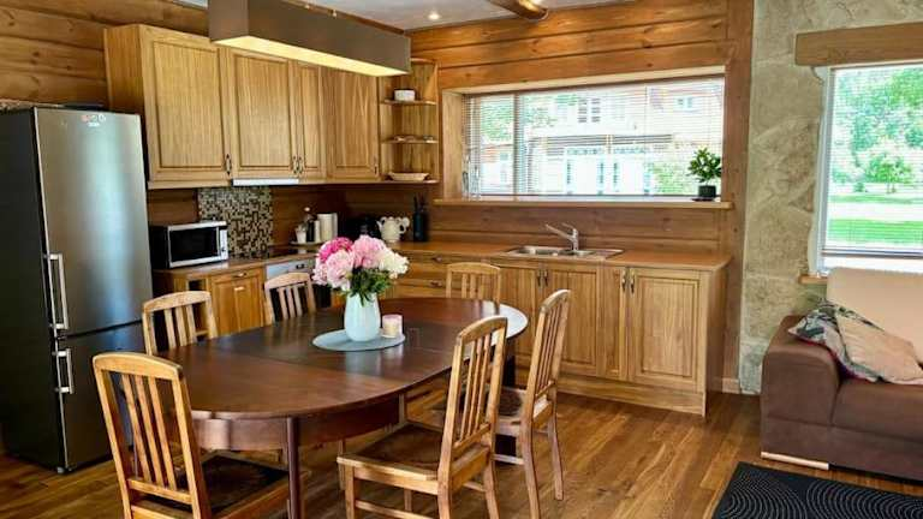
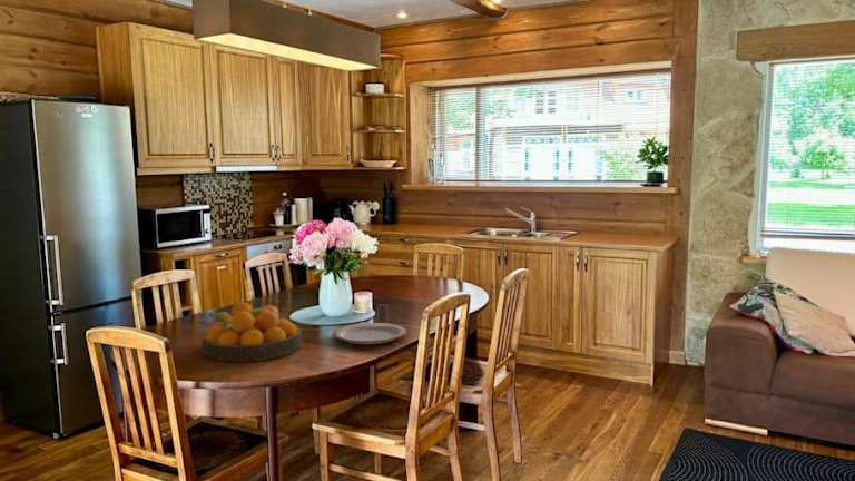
+ plate (370, 334)
+ fruit bowl (252, 326)
